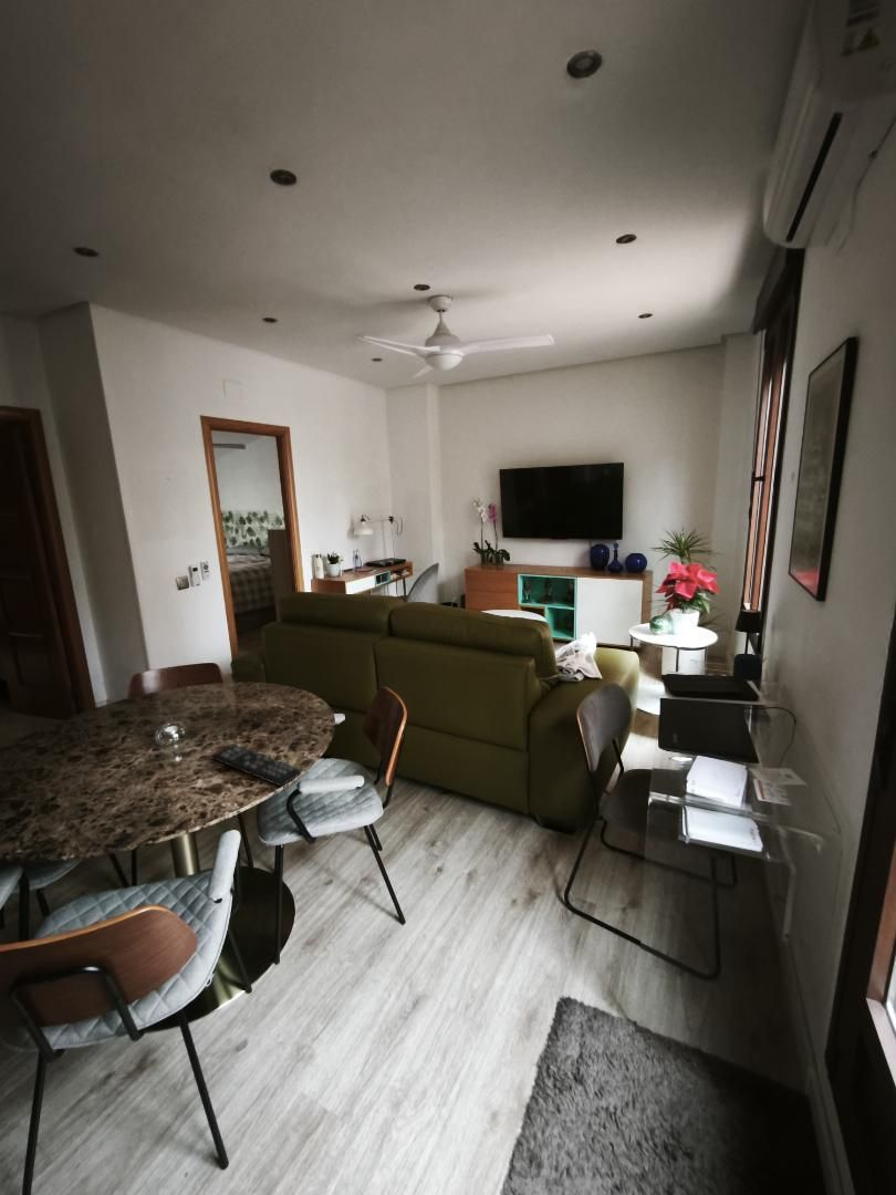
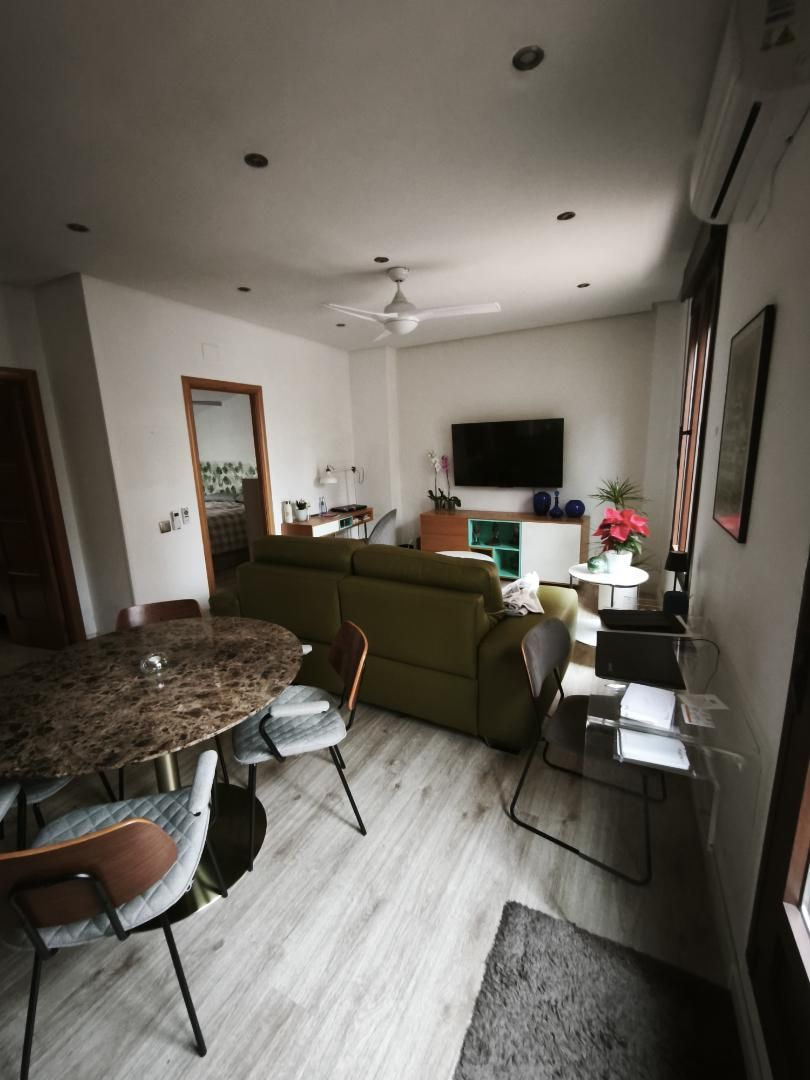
- remote control (254, 762)
